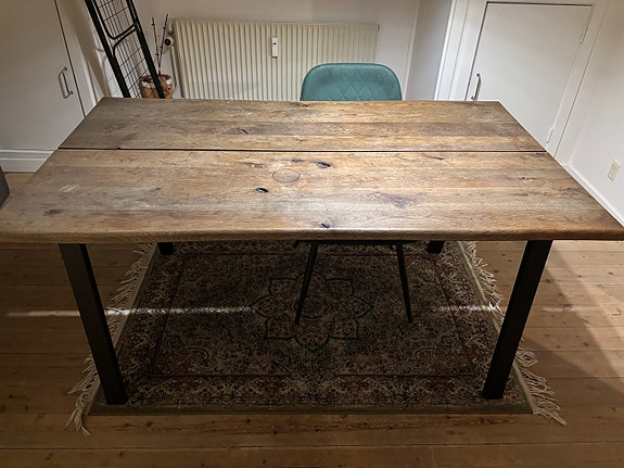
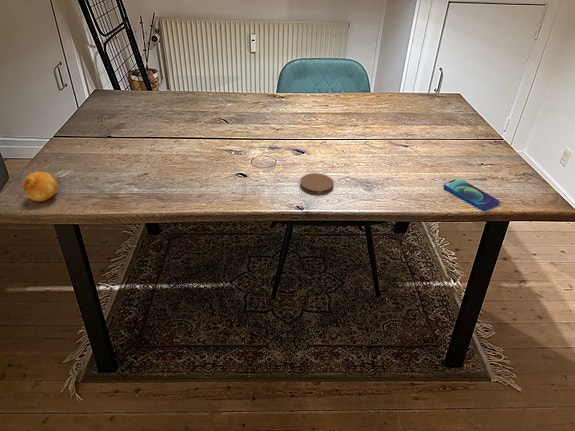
+ smartphone (471, 193)
+ coaster (316, 183)
+ fruit (39, 186)
